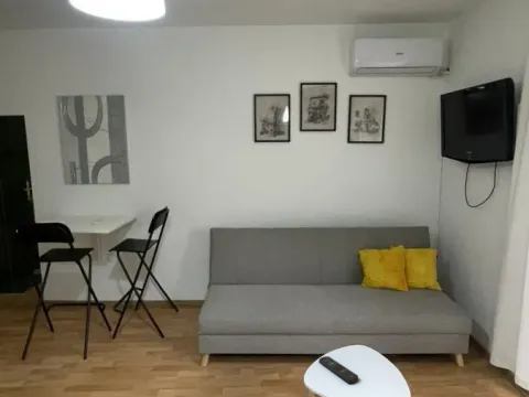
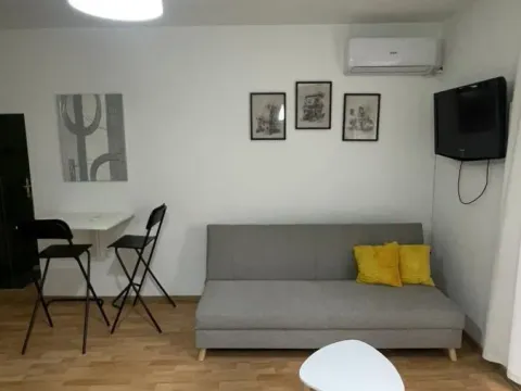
- remote control (337, 368)
